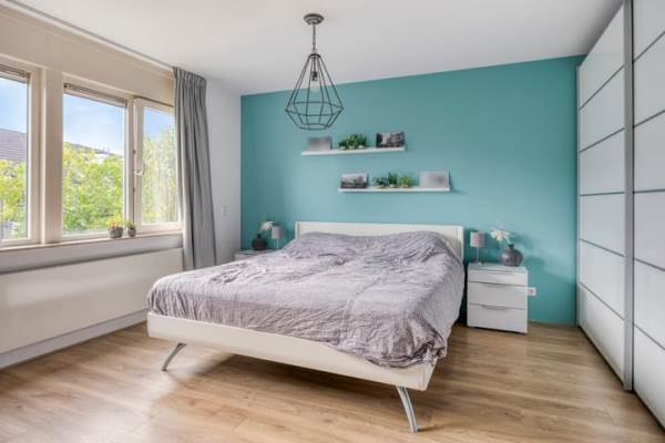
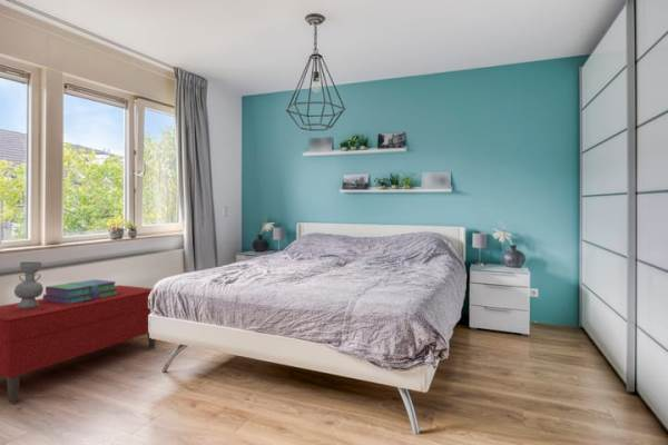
+ stack of books (81, 289)
+ bench (76, 332)
+ decorative vase (27, 285)
